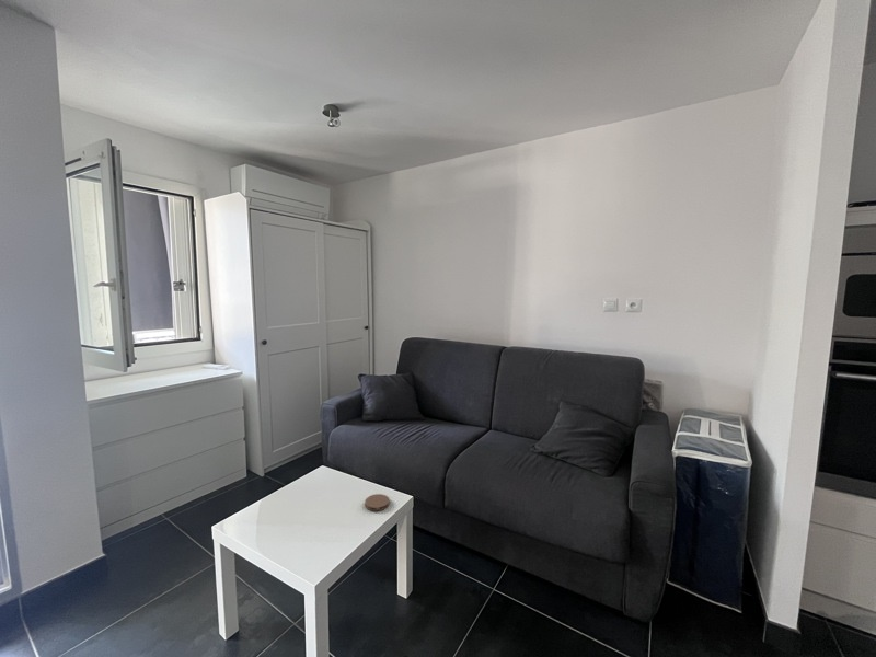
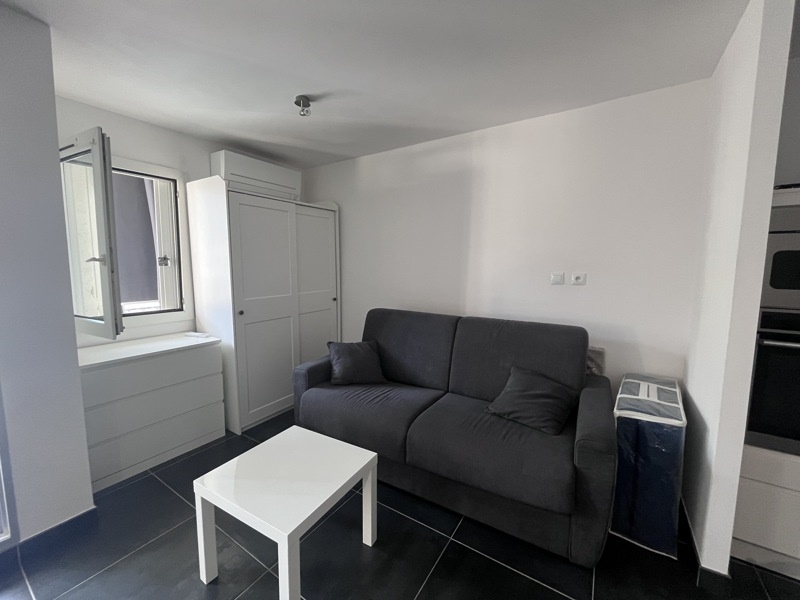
- coaster (377, 502)
